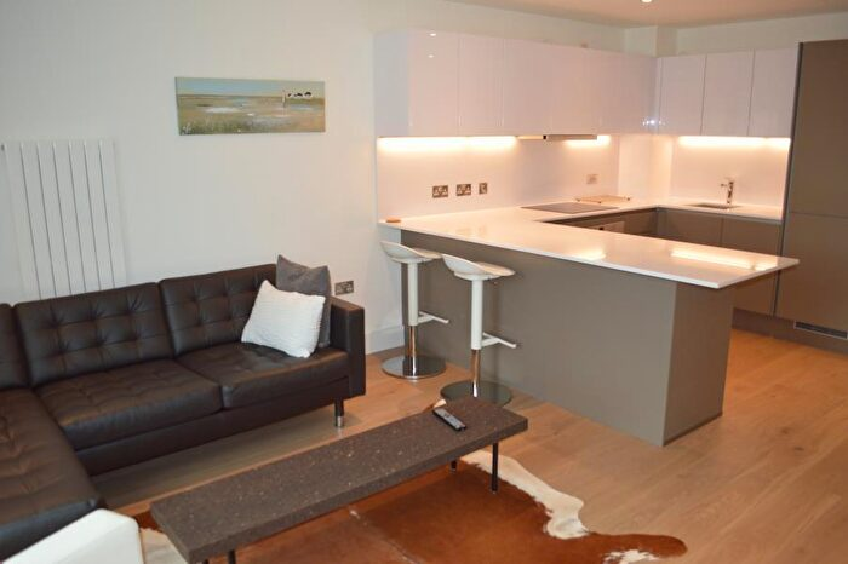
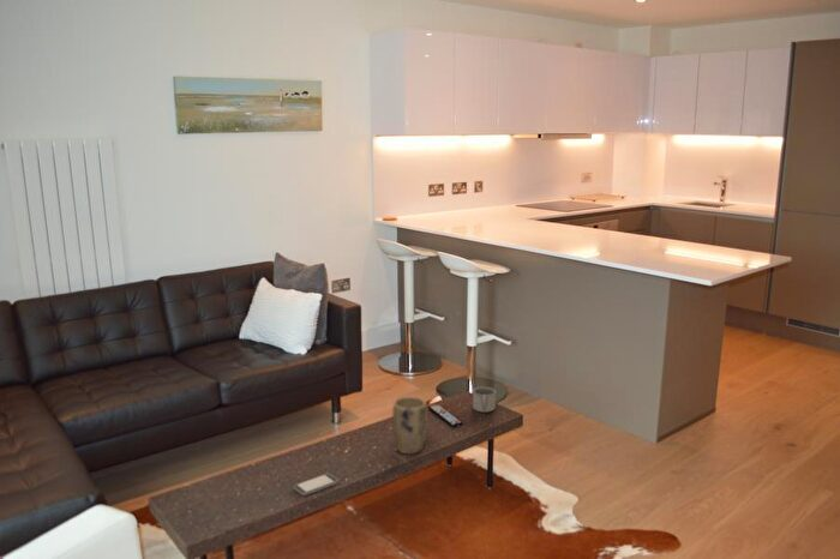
+ mug (484, 399)
+ smartphone (316, 483)
+ plant pot (409, 426)
